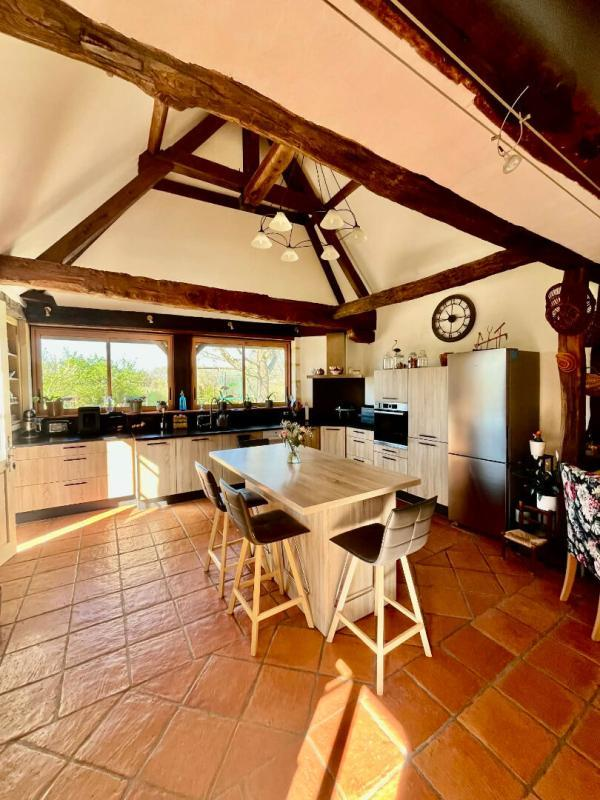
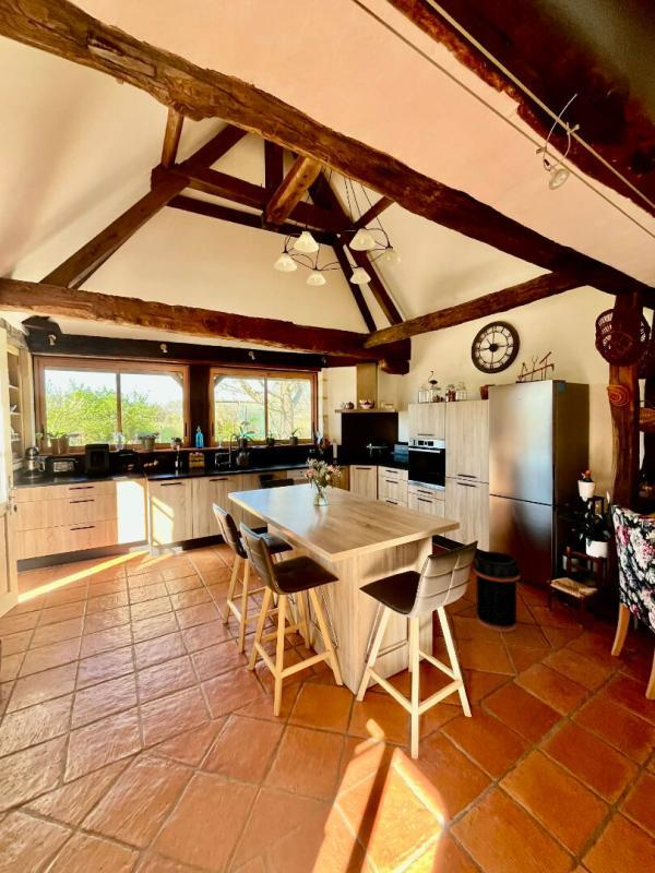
+ trash can (496, 589)
